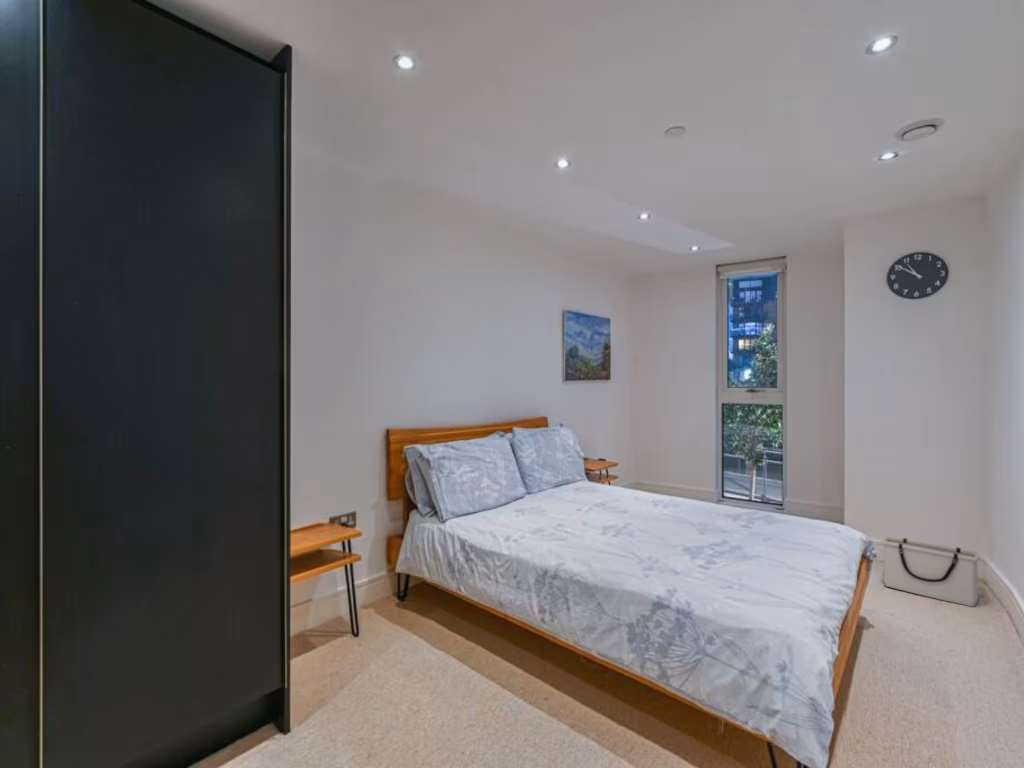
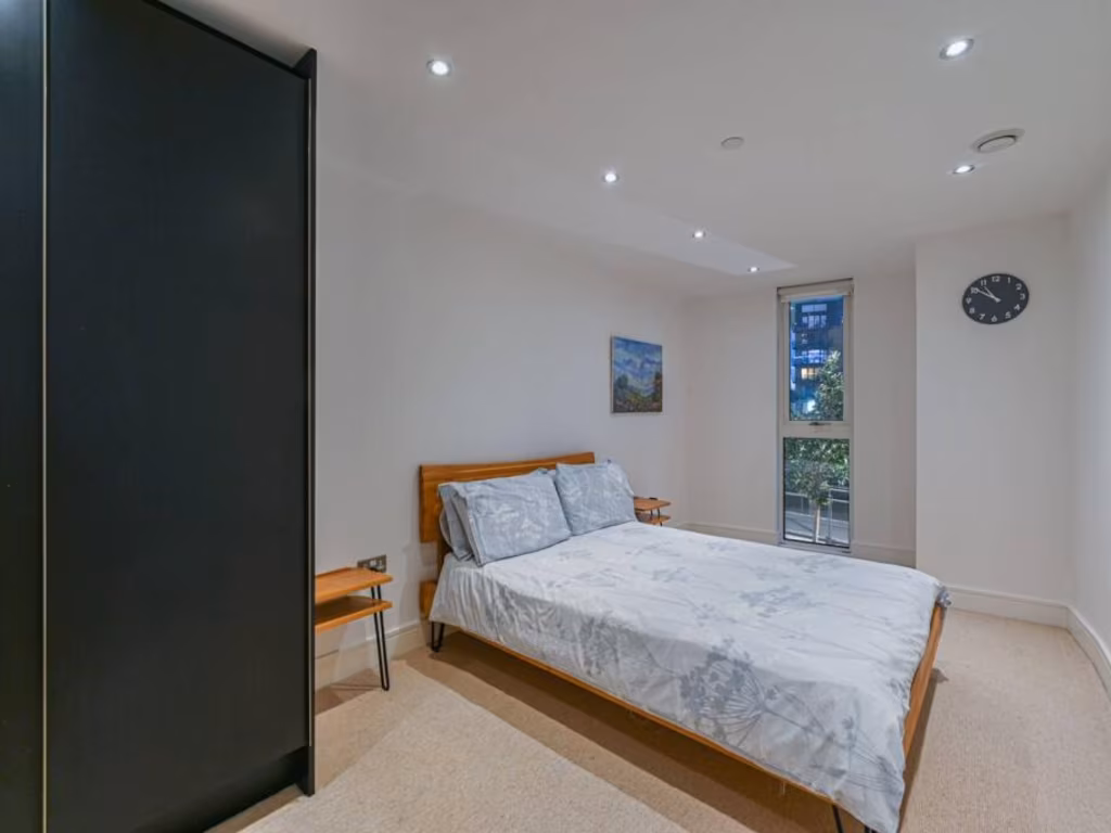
- storage bin (928, 569)
